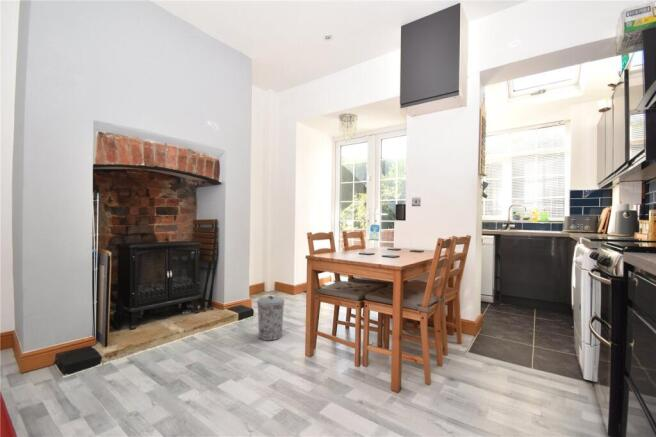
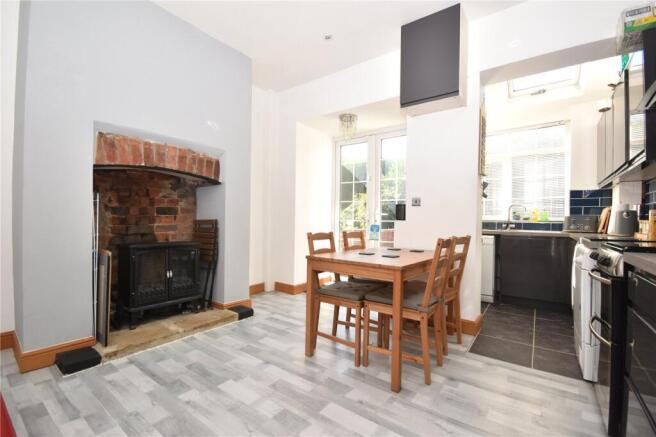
- trash can (270, 316)
